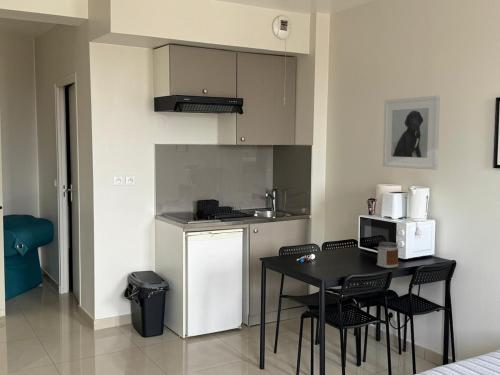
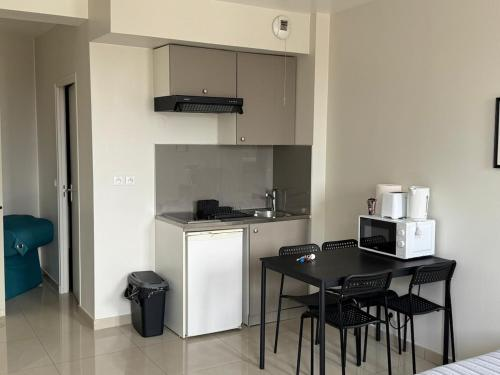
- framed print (409, 133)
- jar (387, 254)
